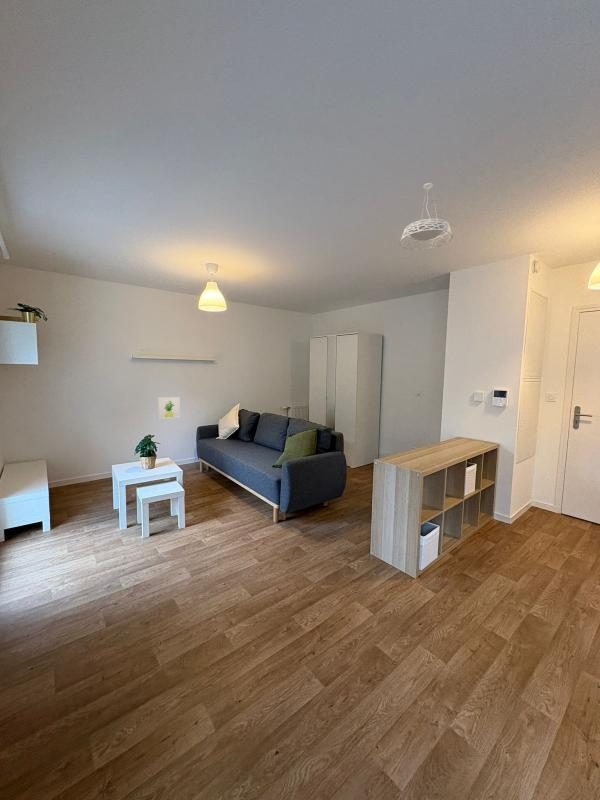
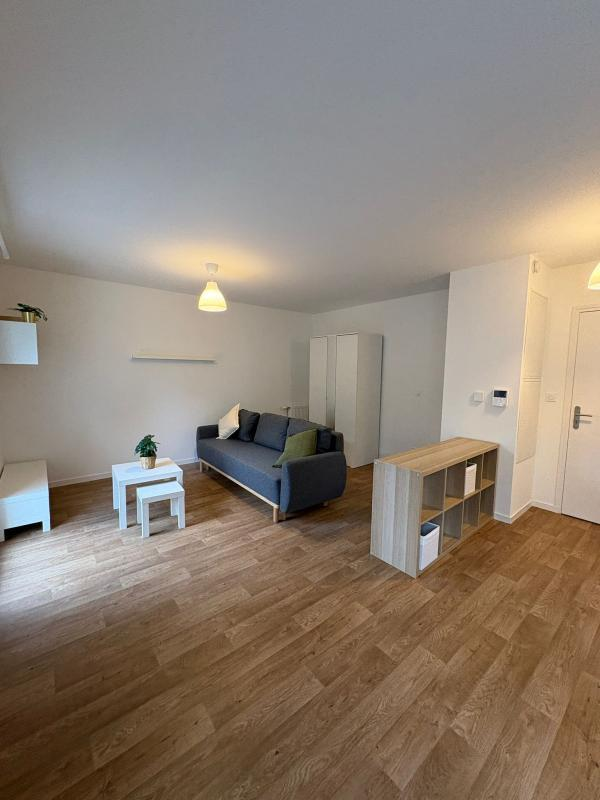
- wall art (169, 407)
- pendant light (428, 213)
